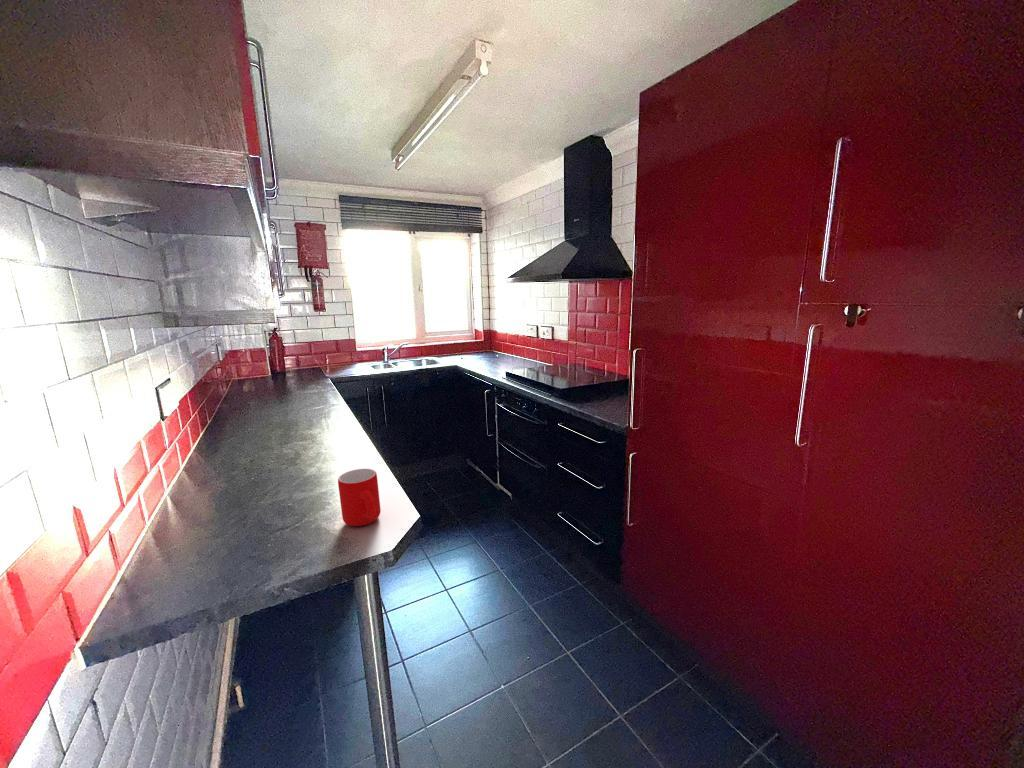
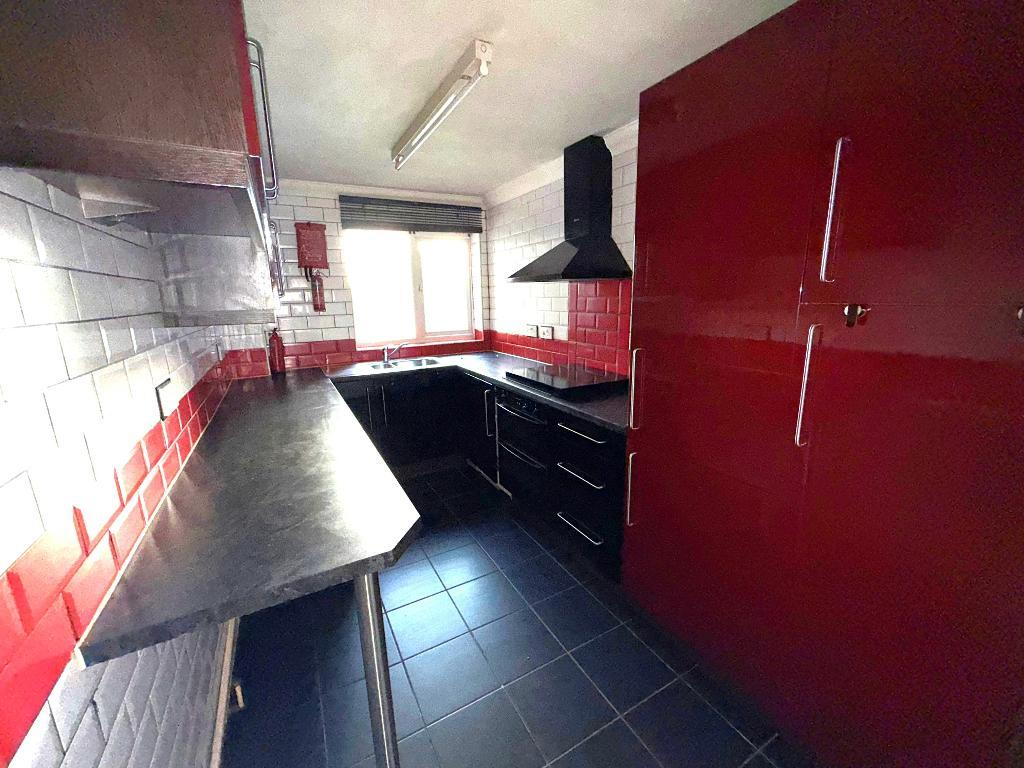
- mug (362, 501)
